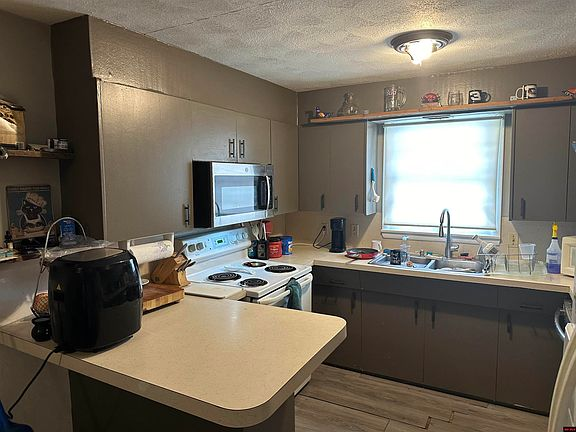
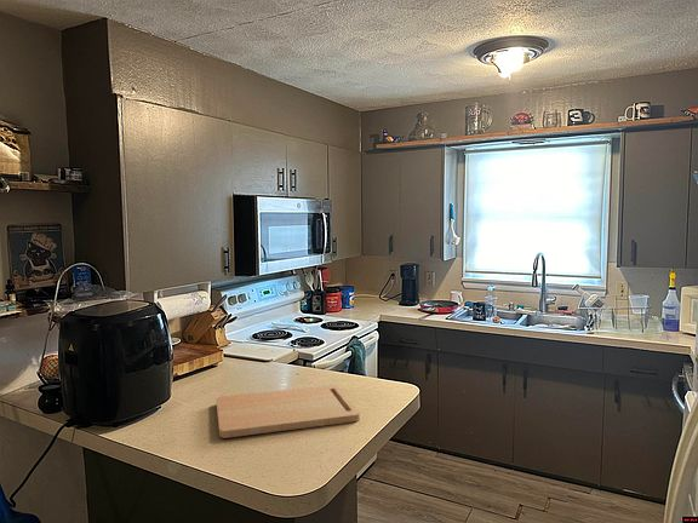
+ cutting board (285, 408)
